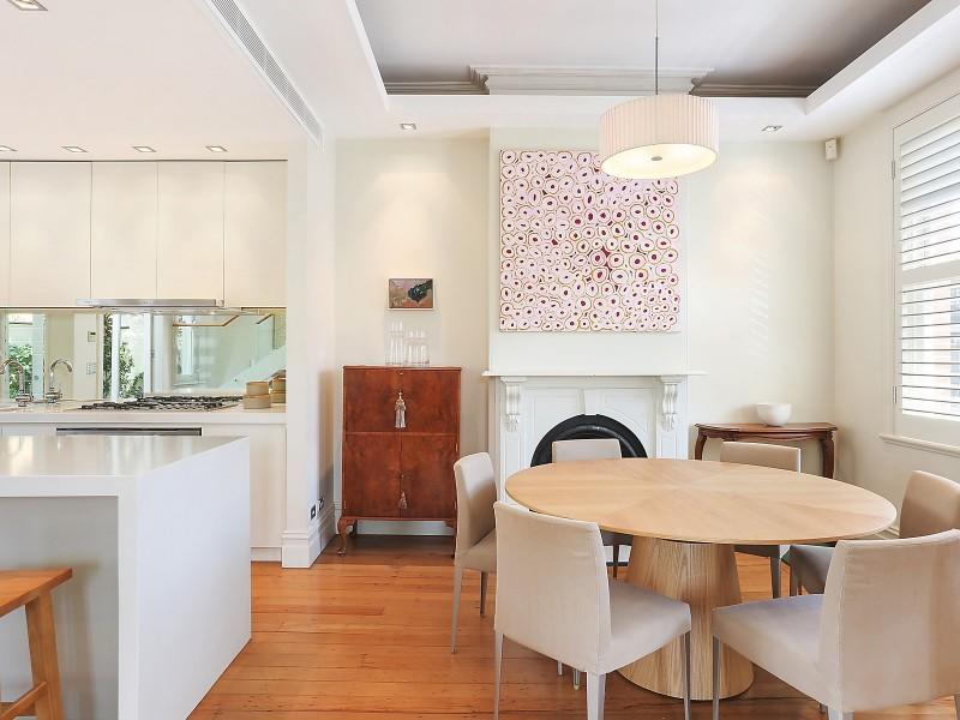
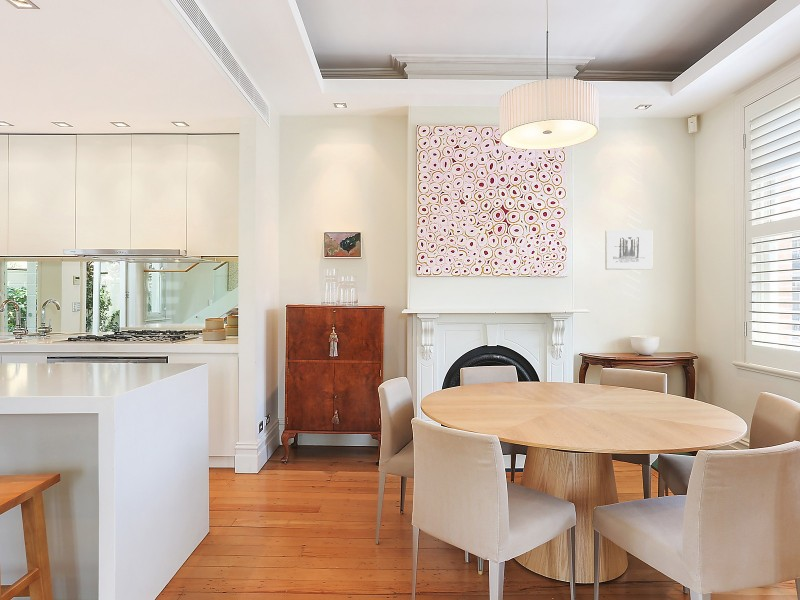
+ wall art (628, 249)
